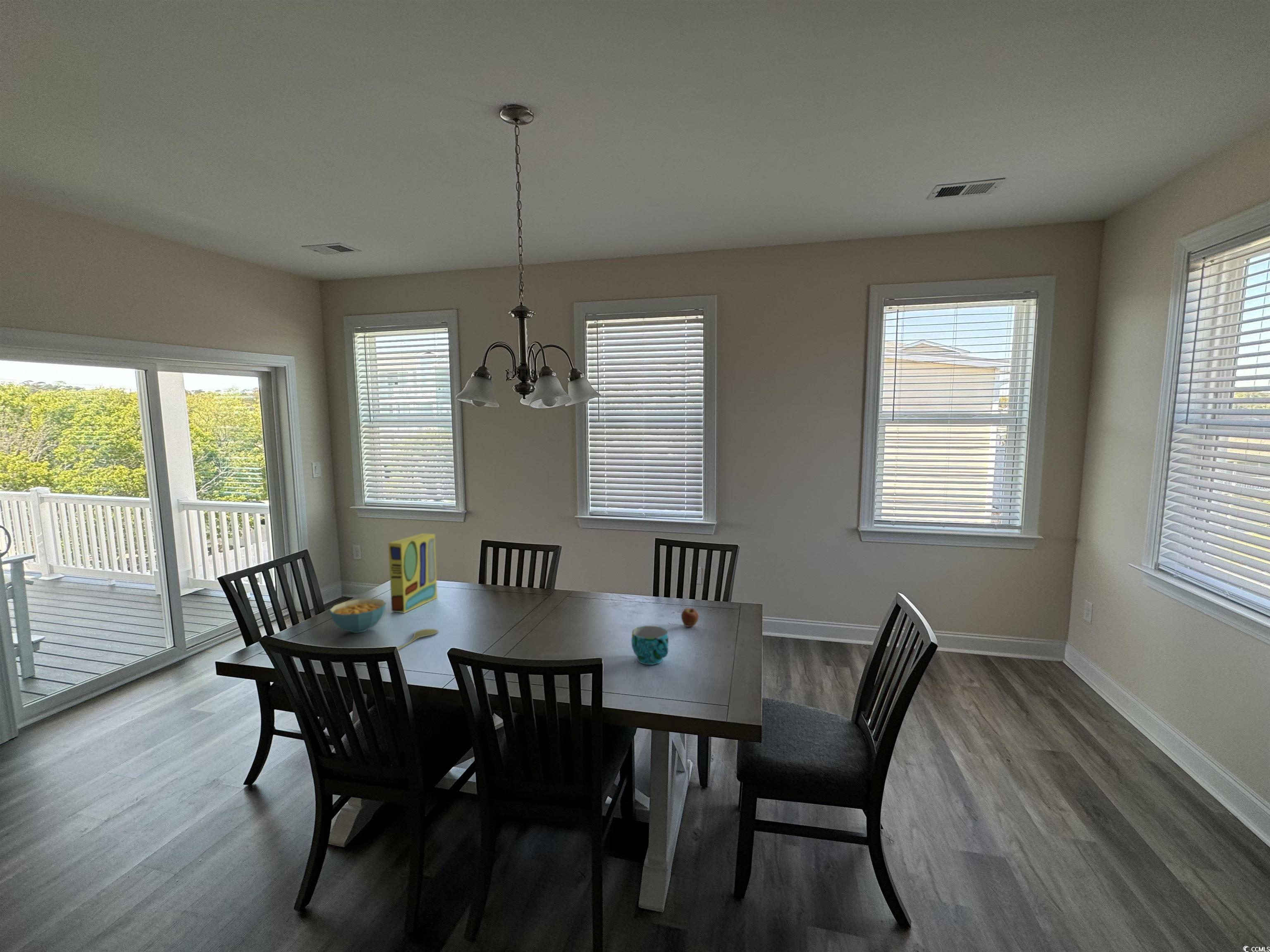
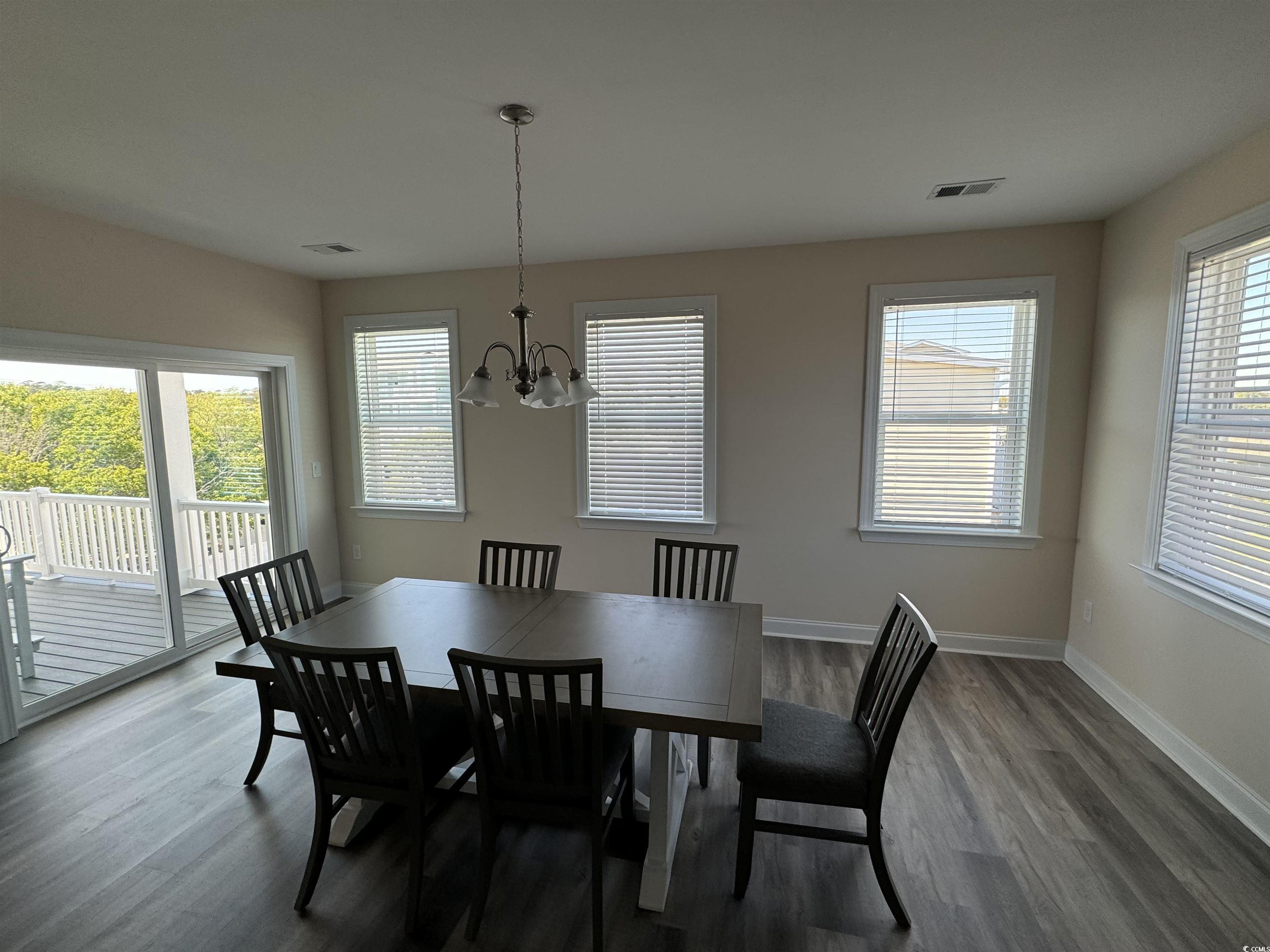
- cereal bowl (358, 618)
- fruit (690, 616)
- cereal box (414, 571)
- cup (652, 646)
- spoon (413, 639)
